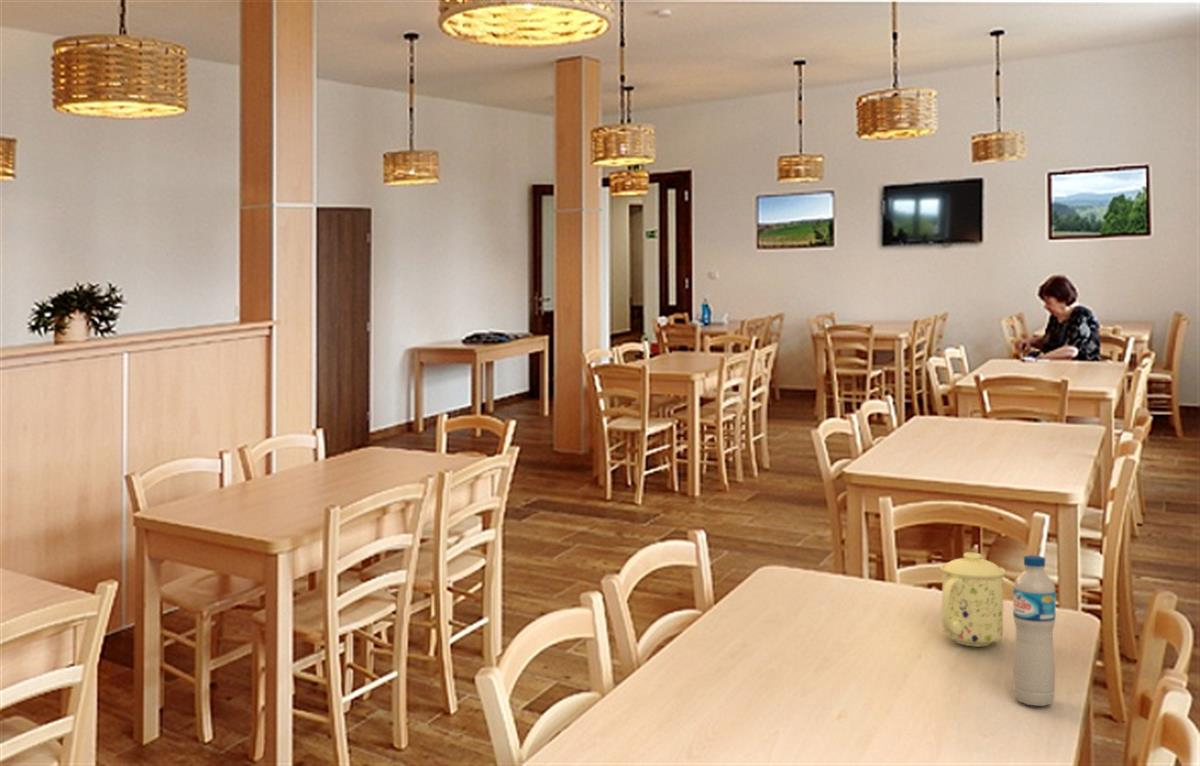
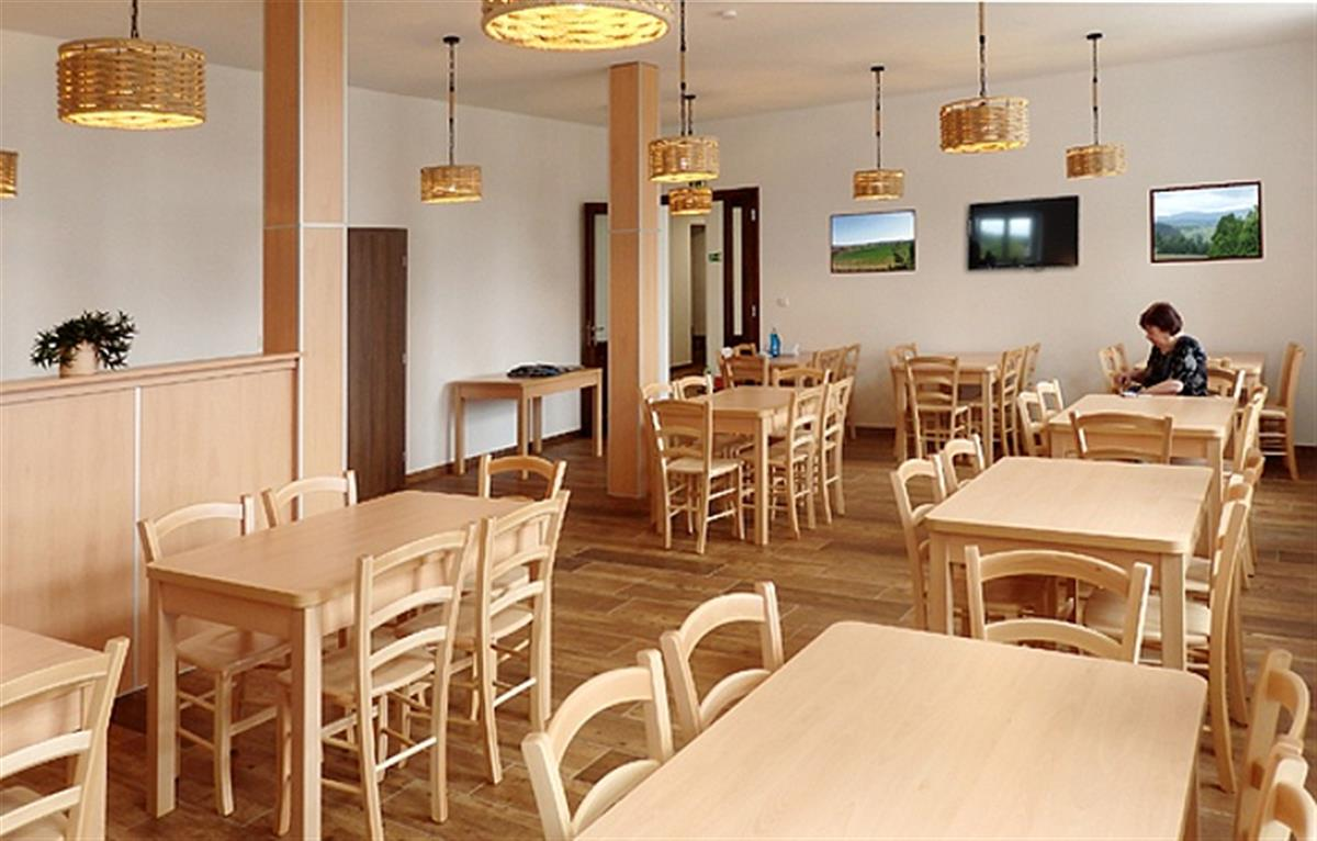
- water bottle (1034, 629)
- mug (969, 598)
